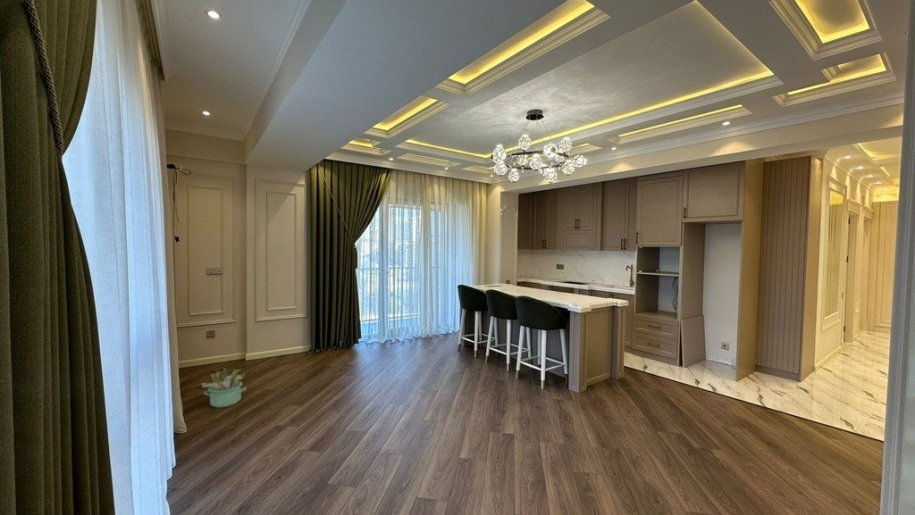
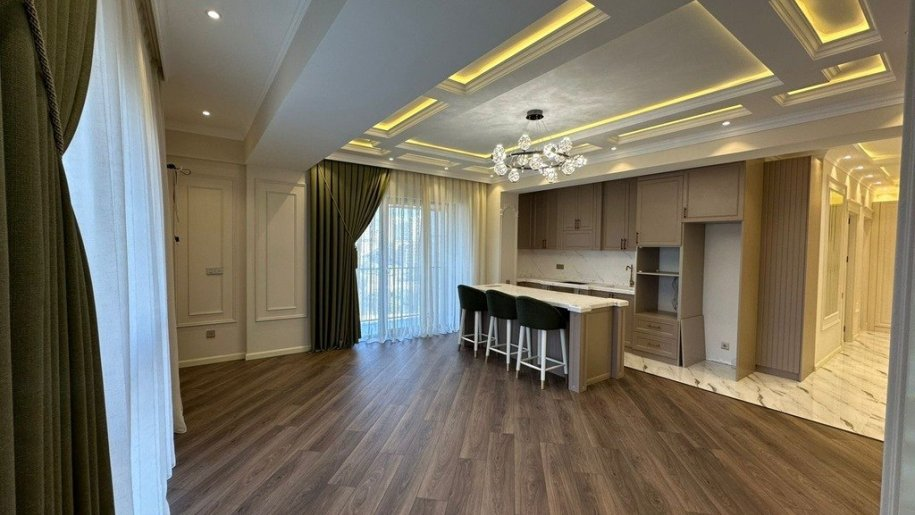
- decorative plant (224, 386)
